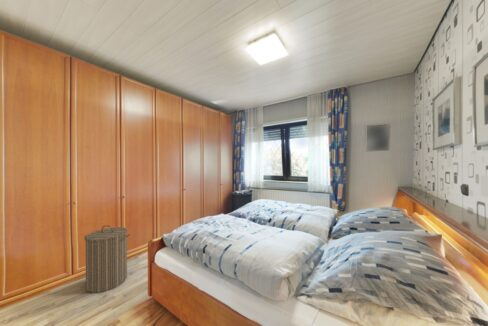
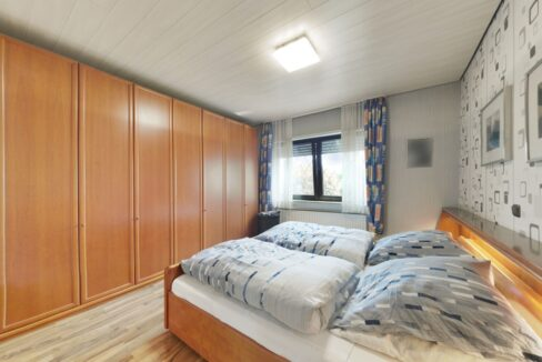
- laundry hamper (107, 253)
